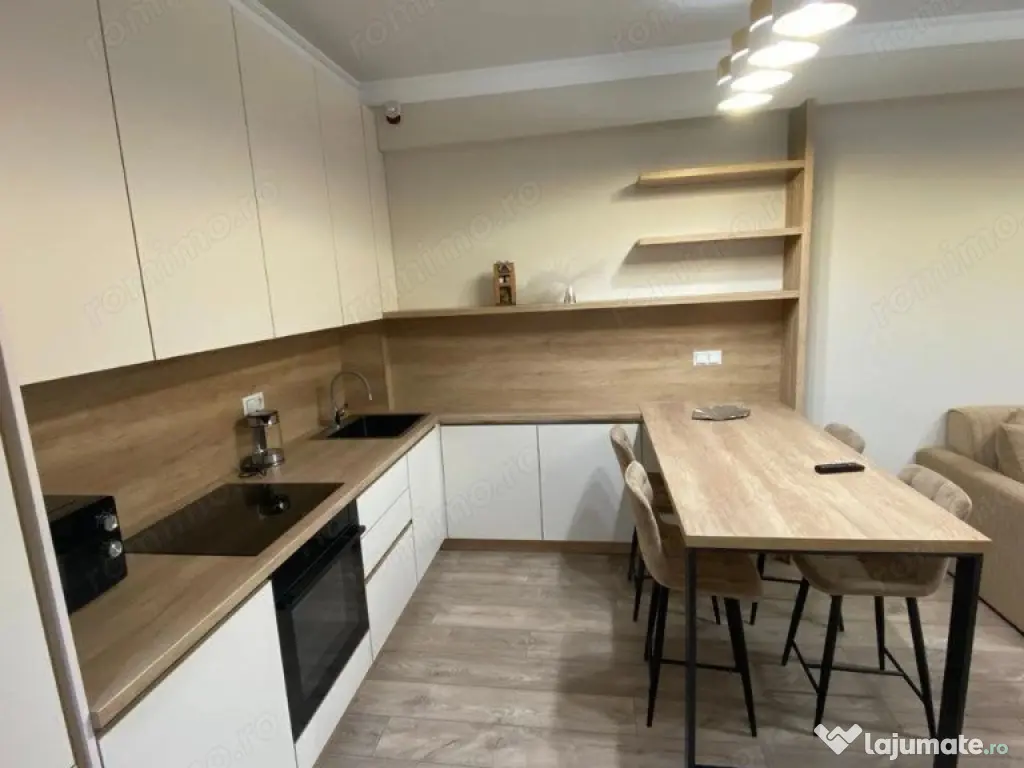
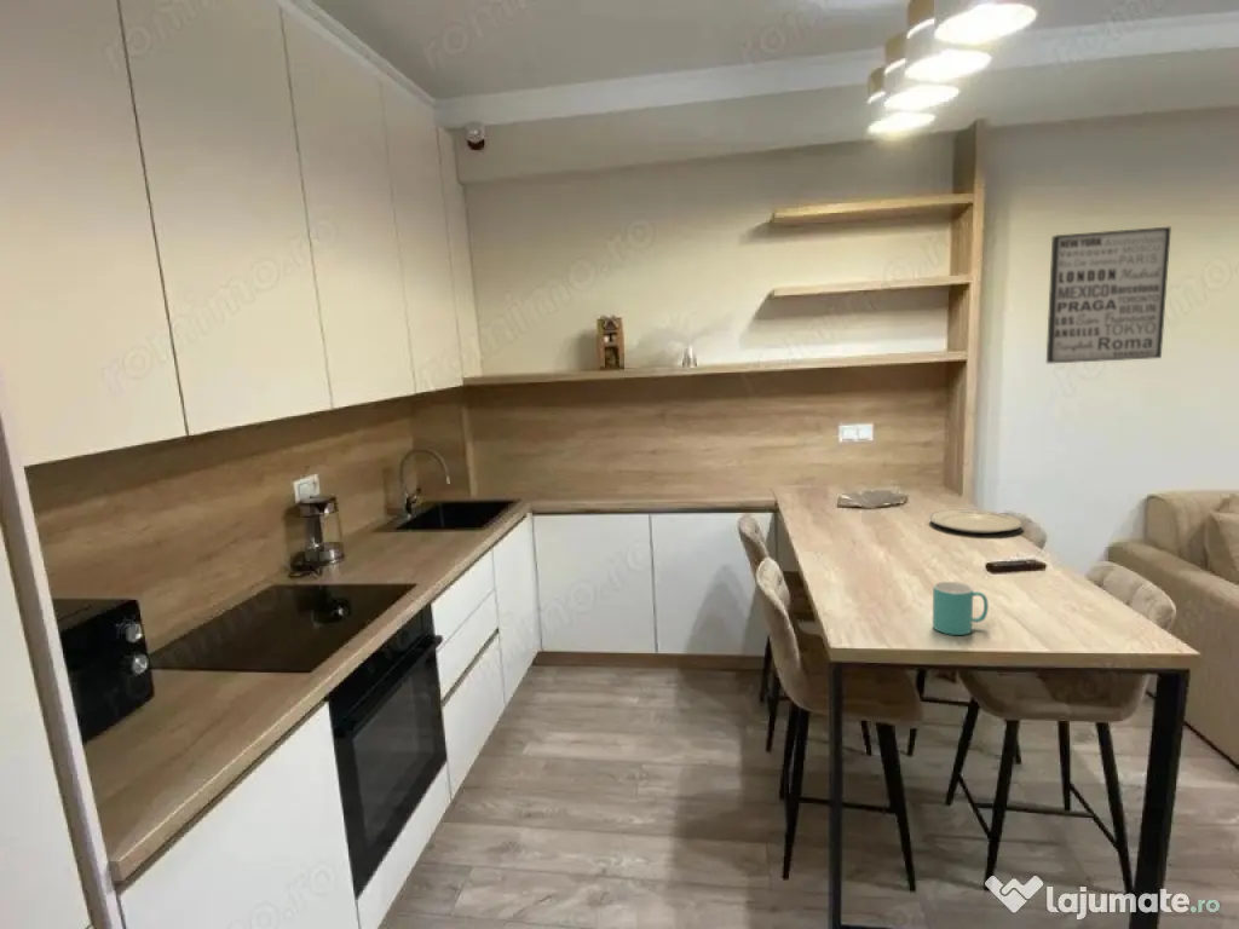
+ chinaware (974, 523)
+ wall art (1106, 296)
+ mug (959, 607)
